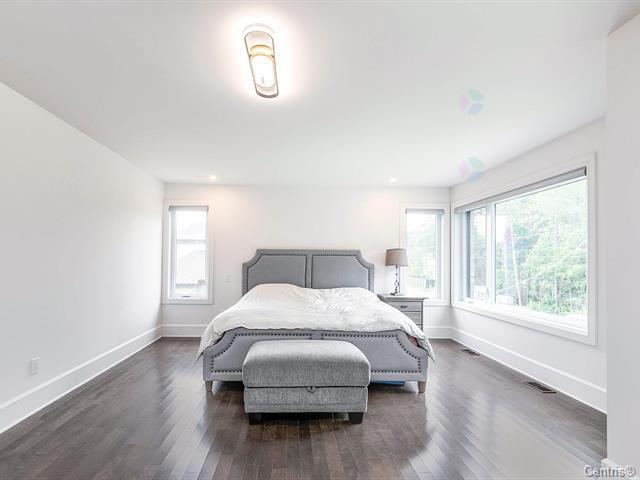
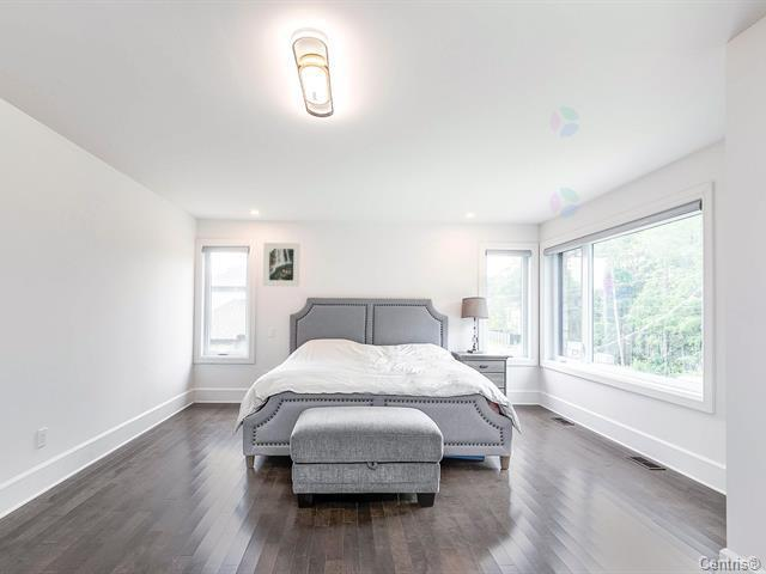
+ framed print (281, 264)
